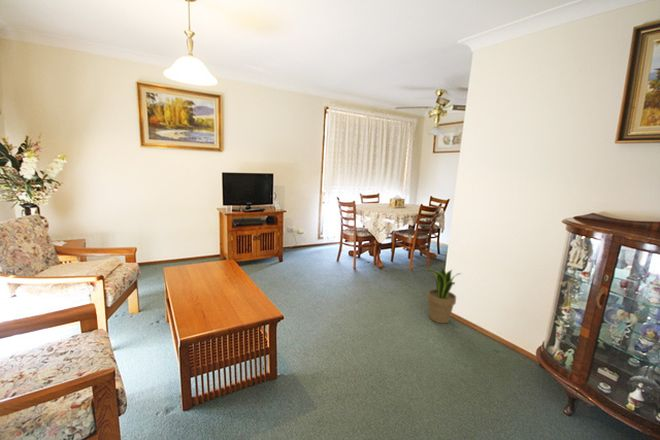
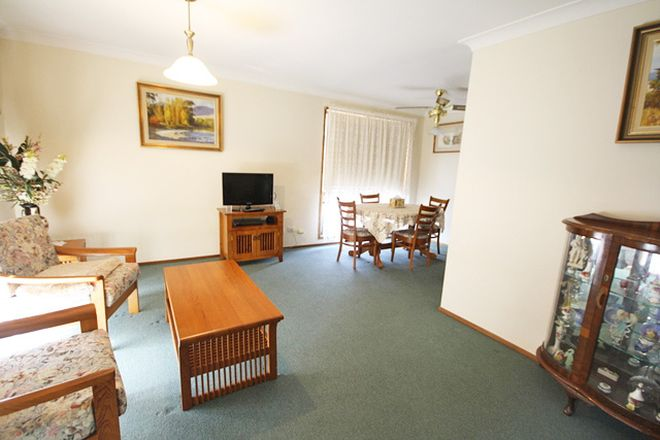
- potted plant (442, 294)
